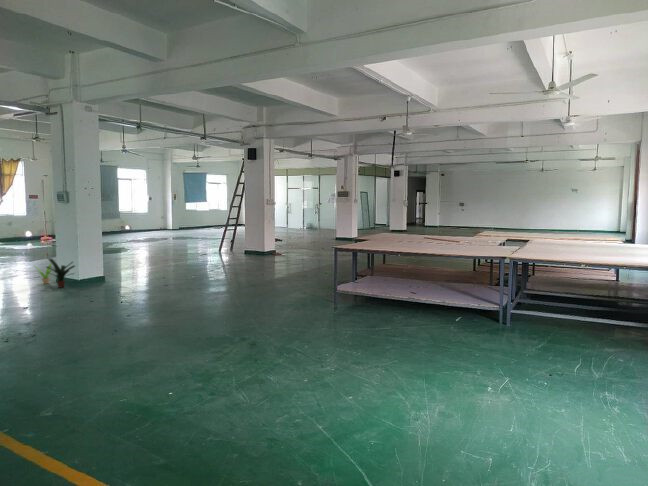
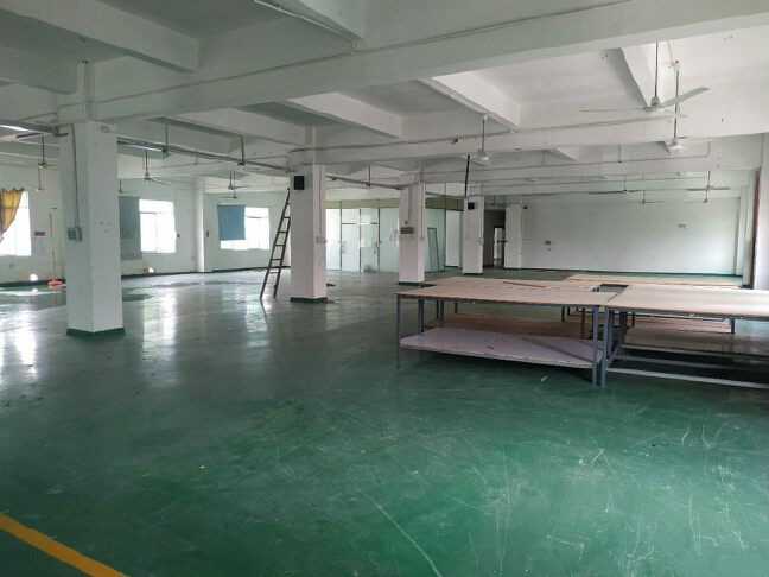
- potted plant (46, 274)
- potted plant (60, 272)
